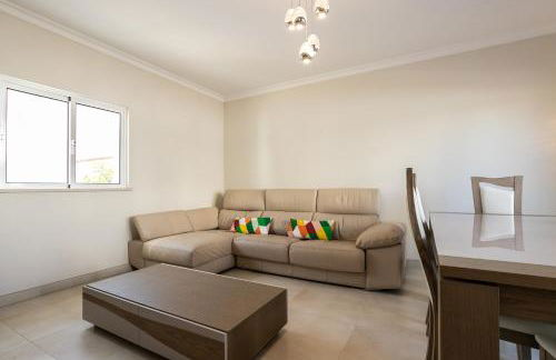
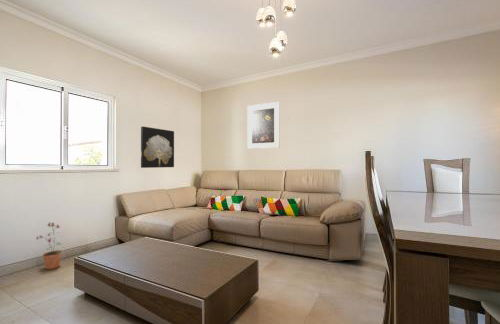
+ potted plant (49, 244)
+ wall art (158, 148)
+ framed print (262, 126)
